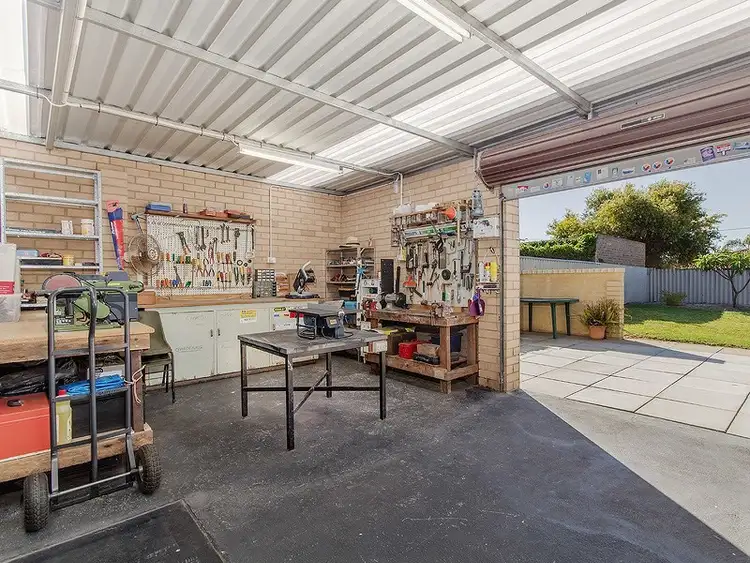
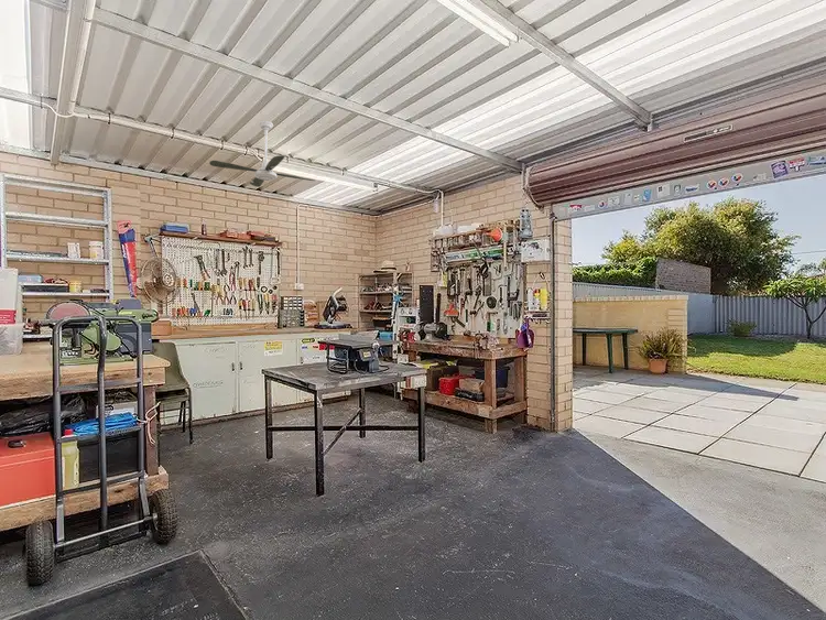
+ ceiling fan (264, 150)
